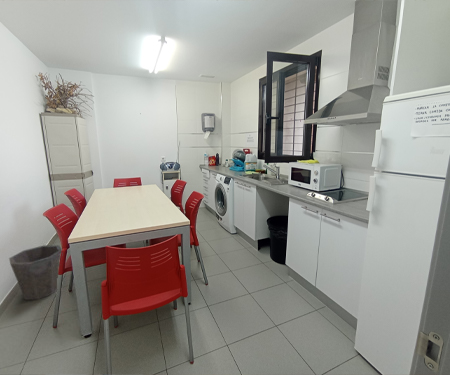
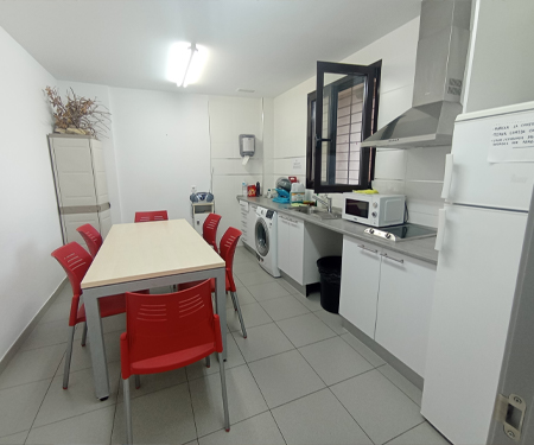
- waste bin (39, 272)
